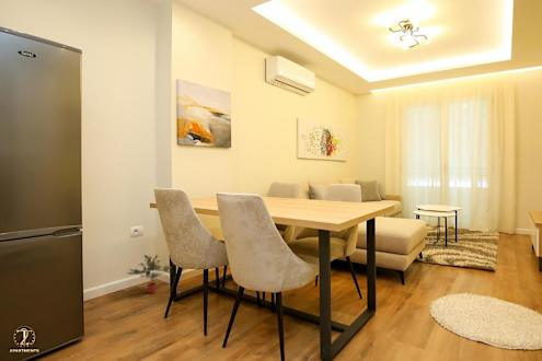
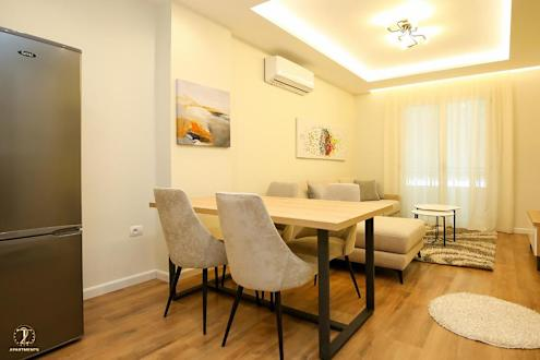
- potted plant (150, 271)
